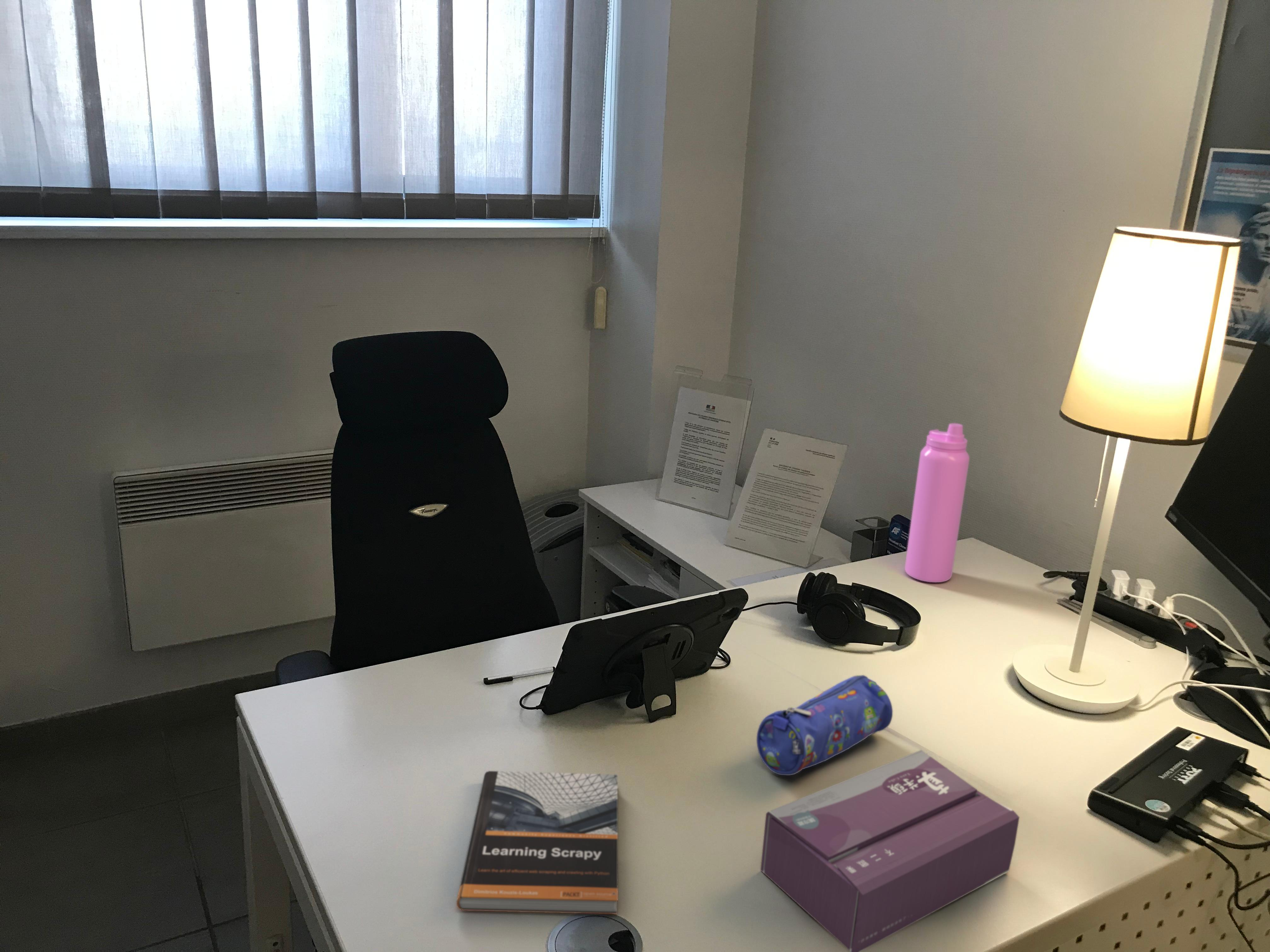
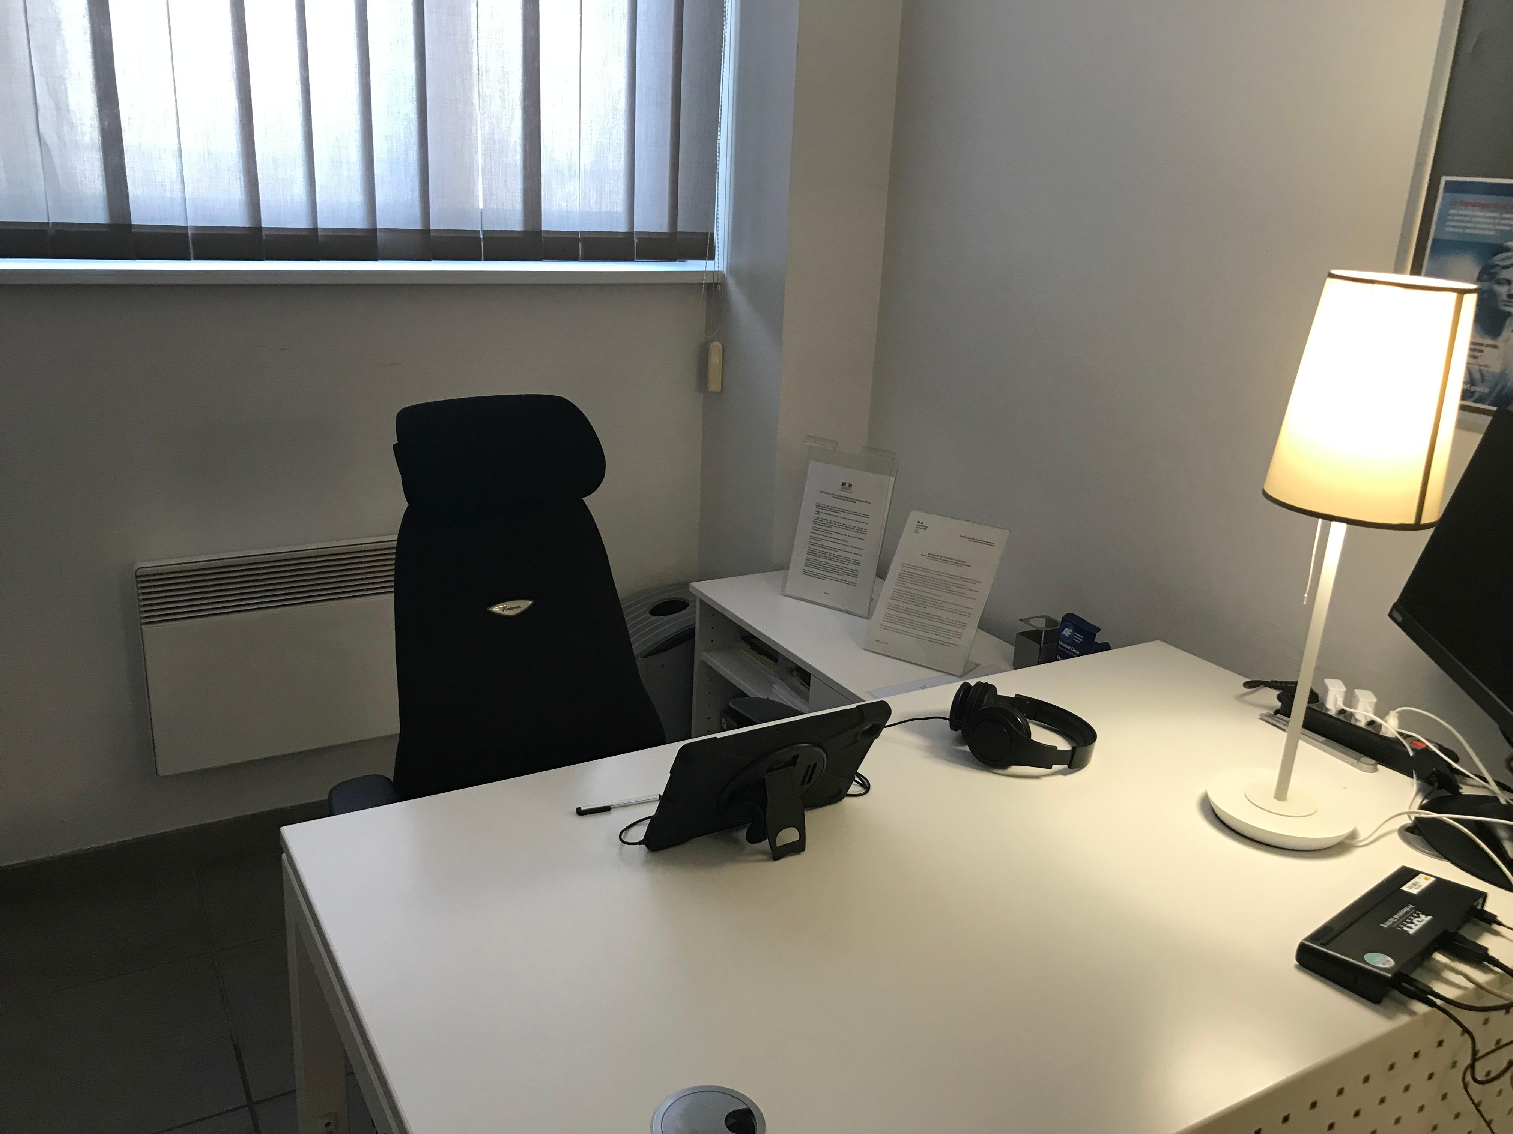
- tissue box (890, 841)
- book (544, 836)
- water bottle (938, 501)
- pencil case (825, 721)
